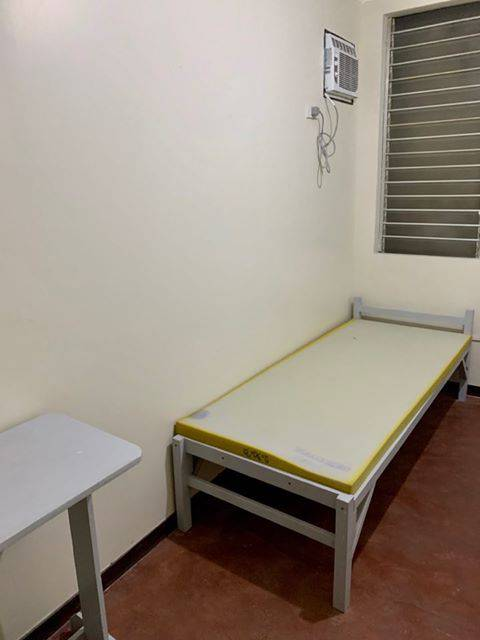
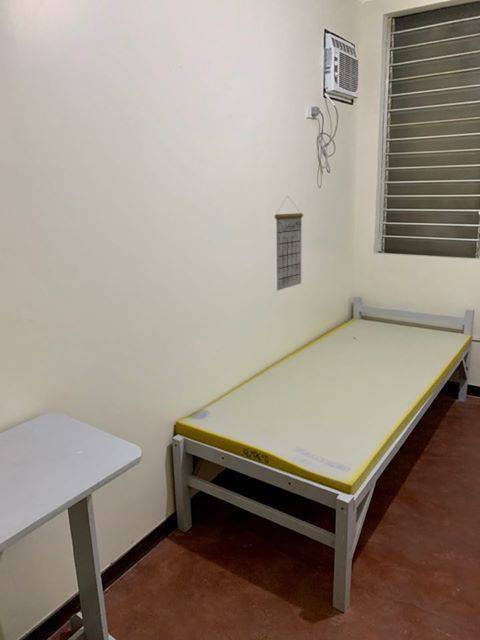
+ calendar (289, 242)
